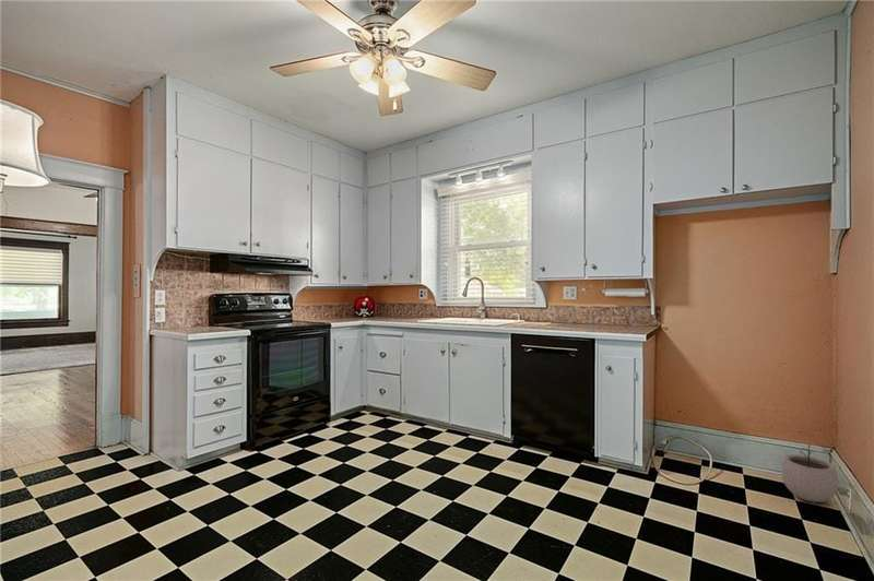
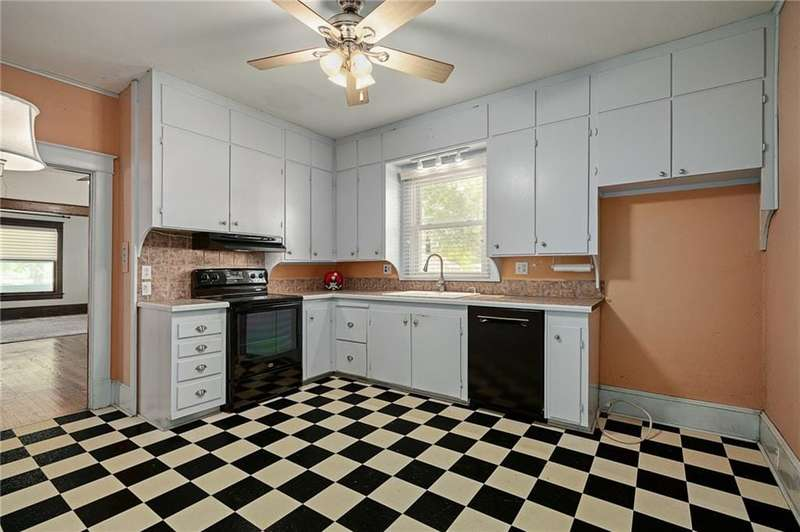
- plant pot (808, 472)
